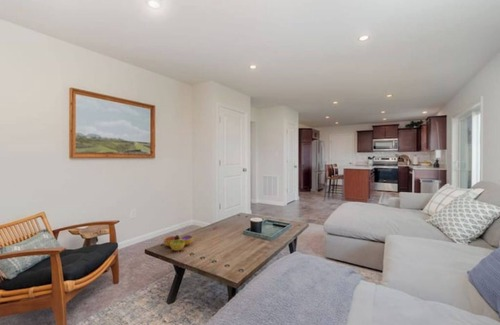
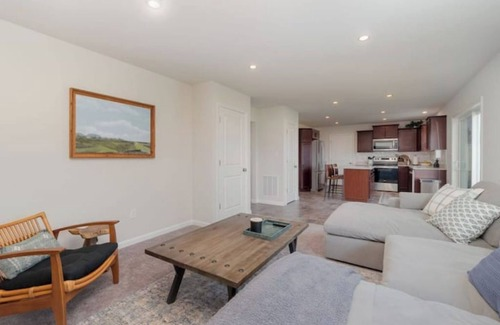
- decorative bowl (176, 240)
